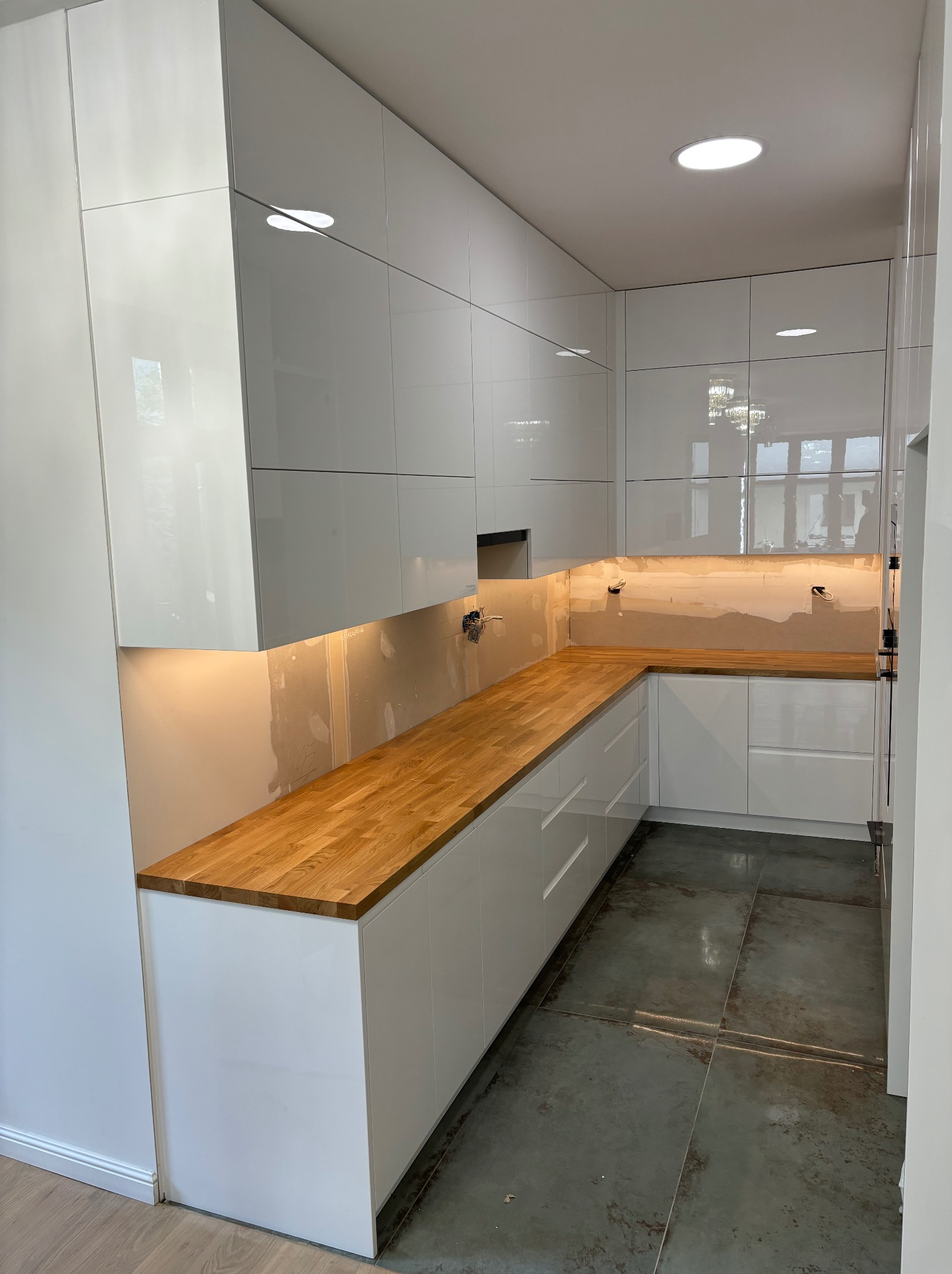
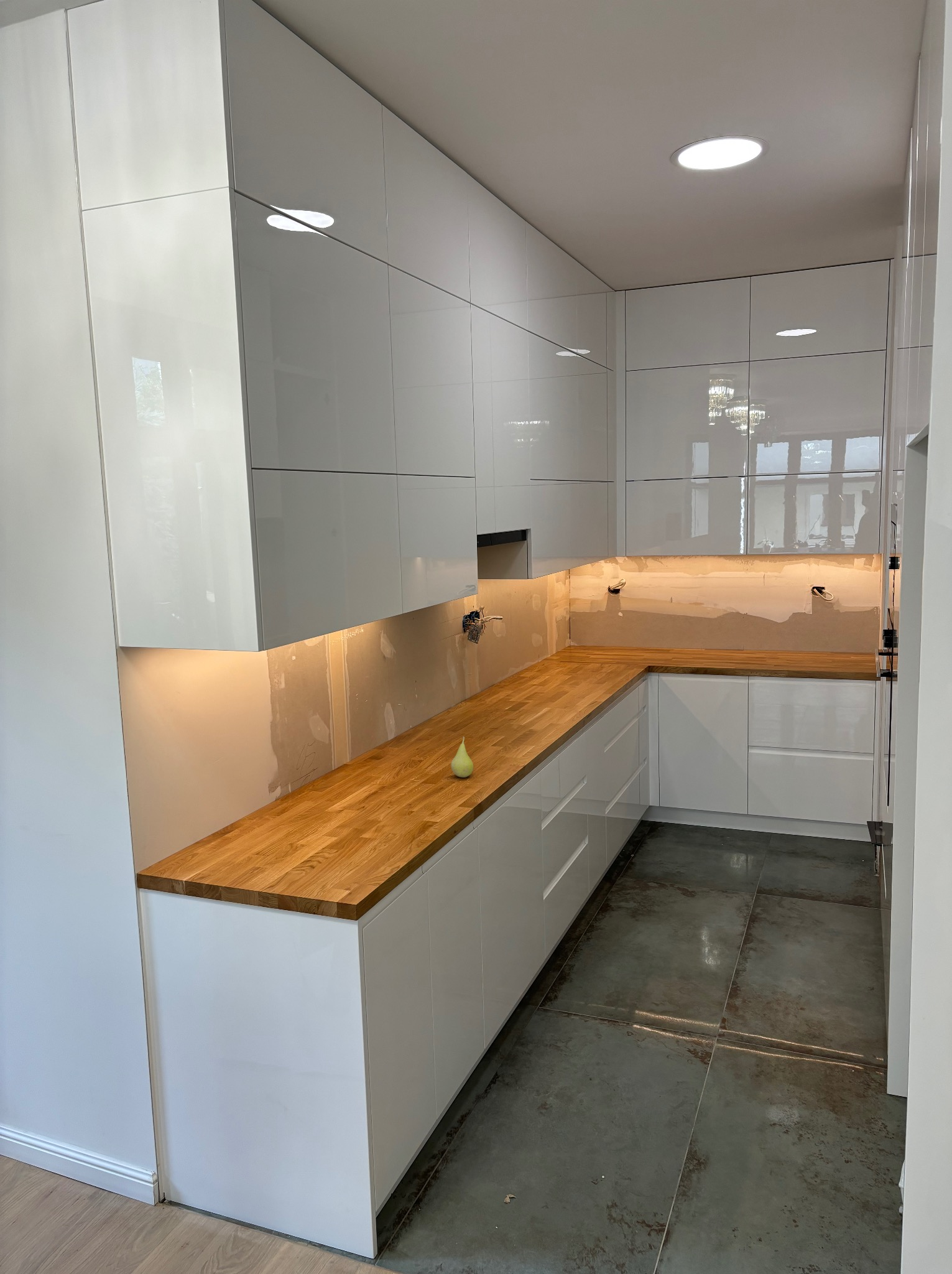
+ fruit (462, 757)
